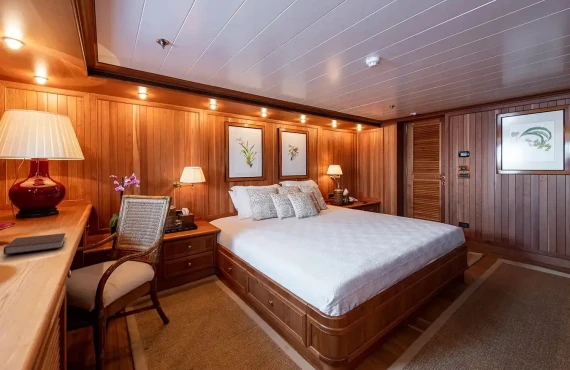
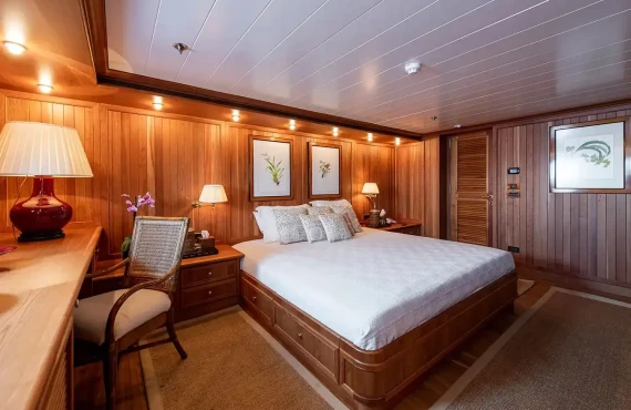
- notebook (38, 242)
